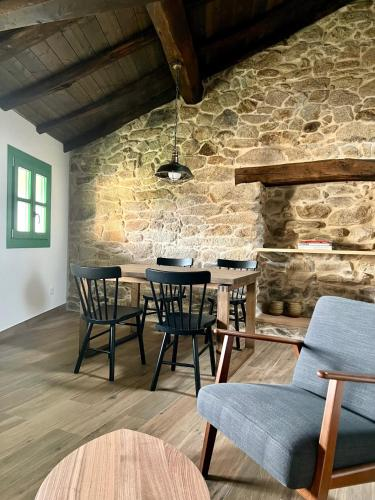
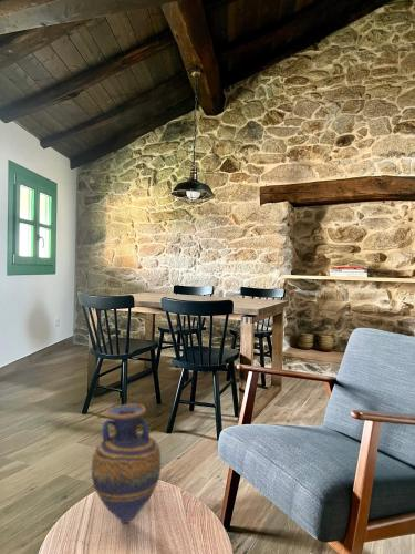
+ vase (126, 463)
